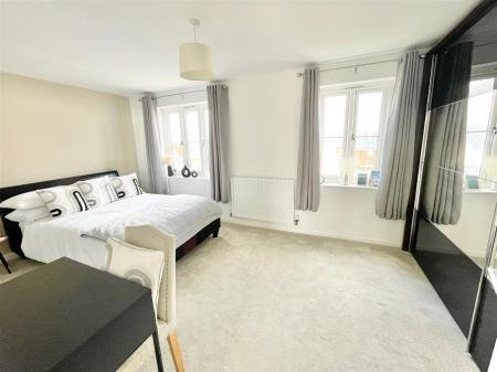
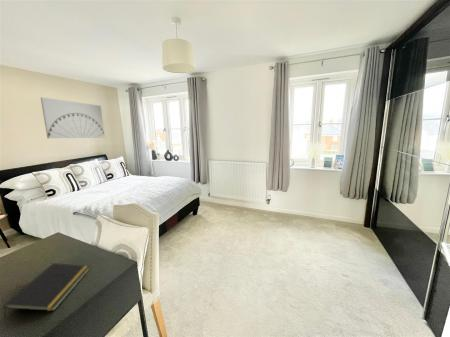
+ wall art (76, 120)
+ notepad (53, 284)
